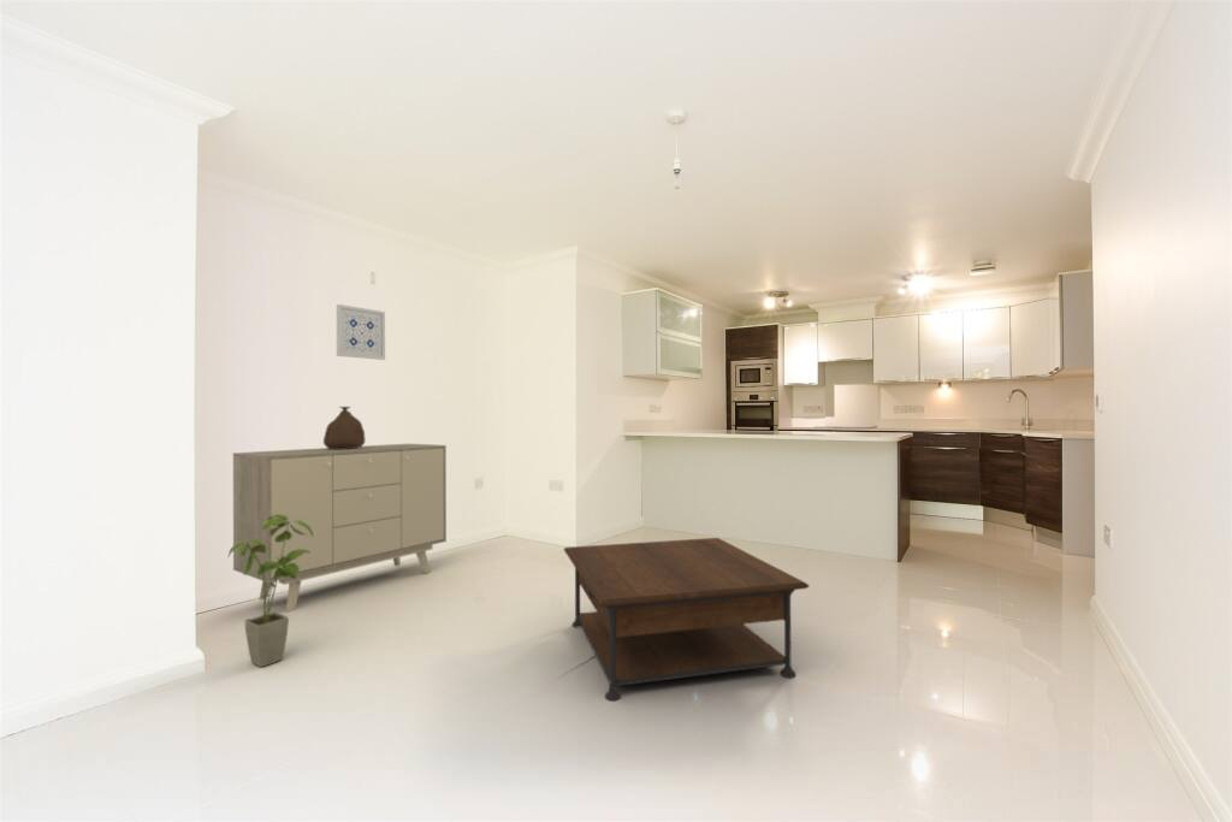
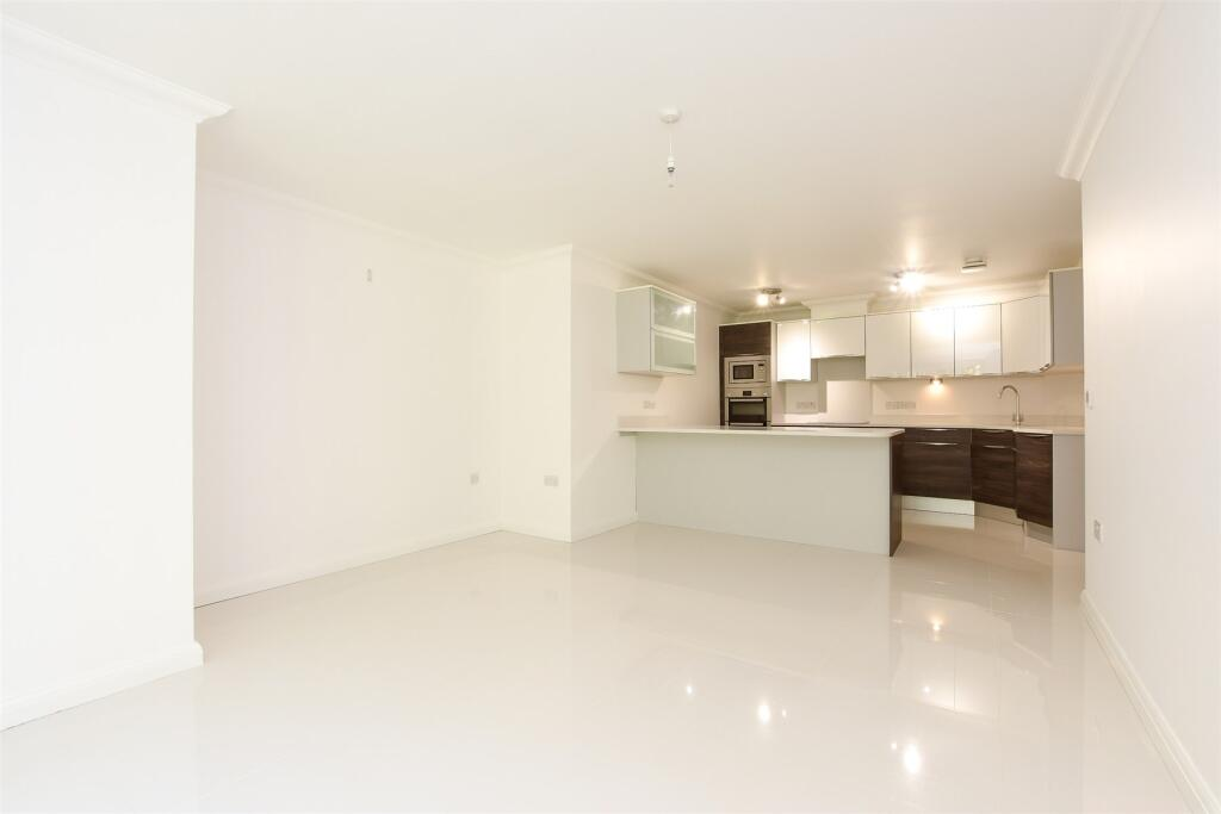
- coffee table (671, 605)
- bag (345, 427)
- house plant (276, 586)
- sideboard (350, 516)
- wall art (361, 332)
